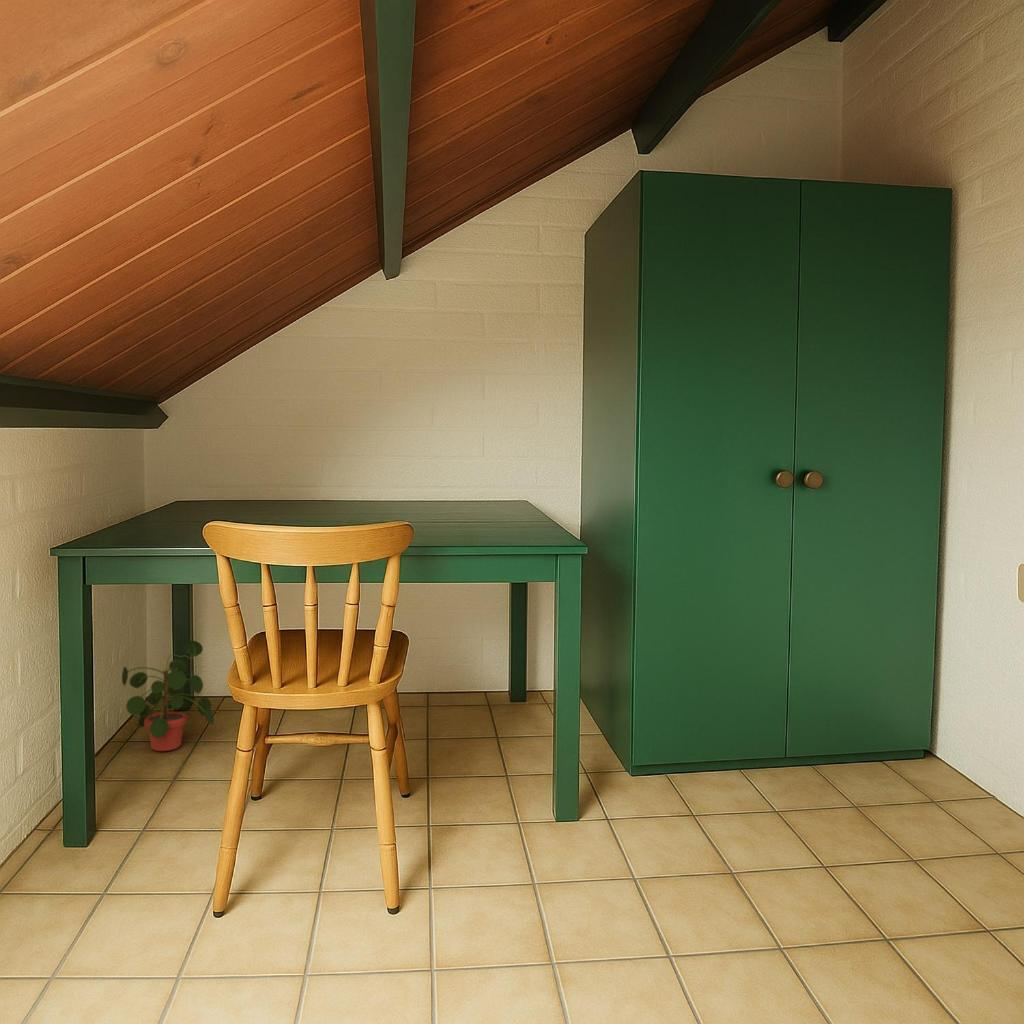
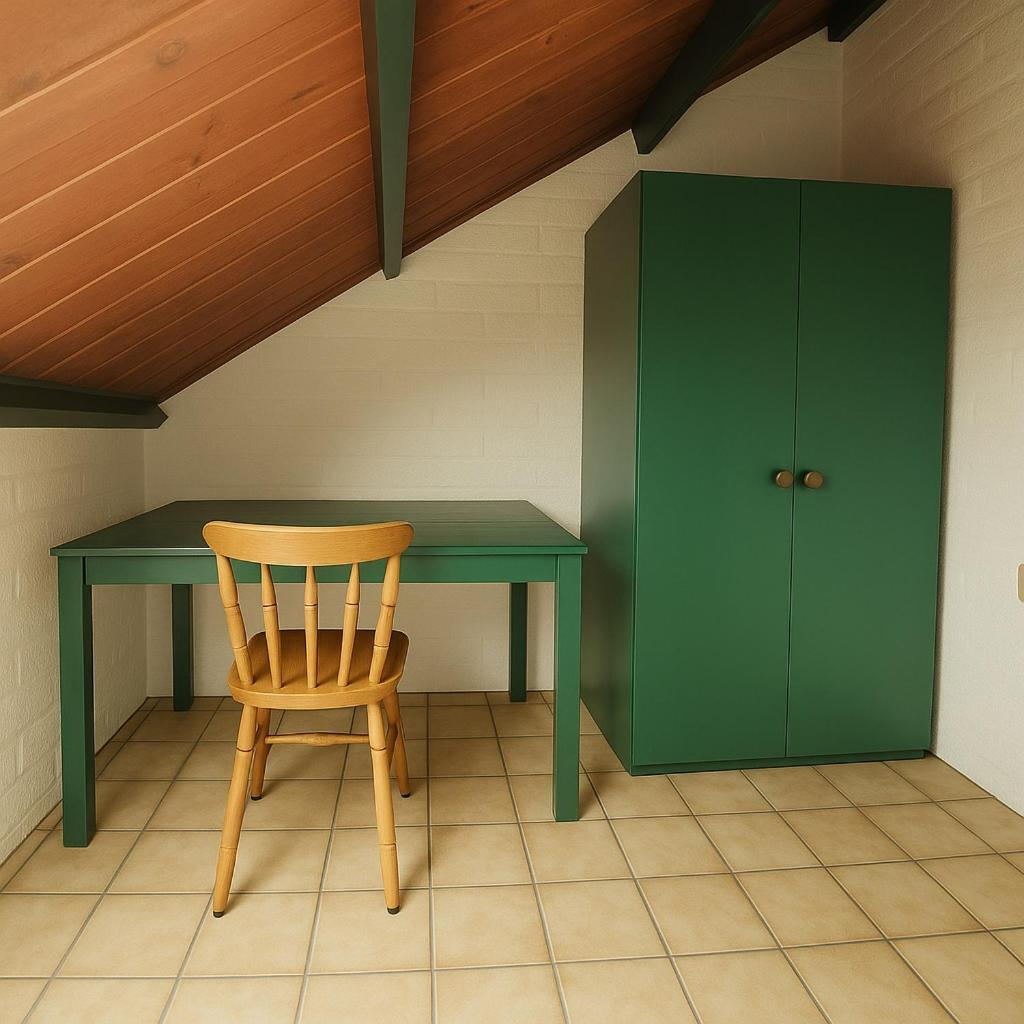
- potted plant (170, 693)
